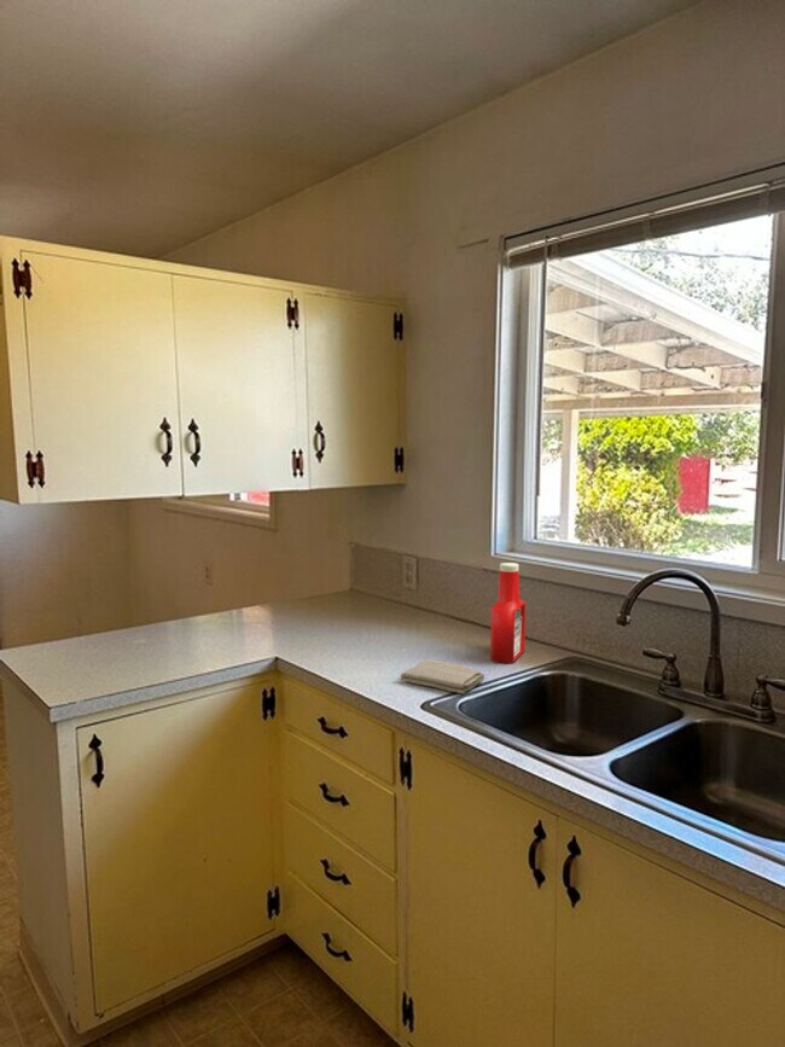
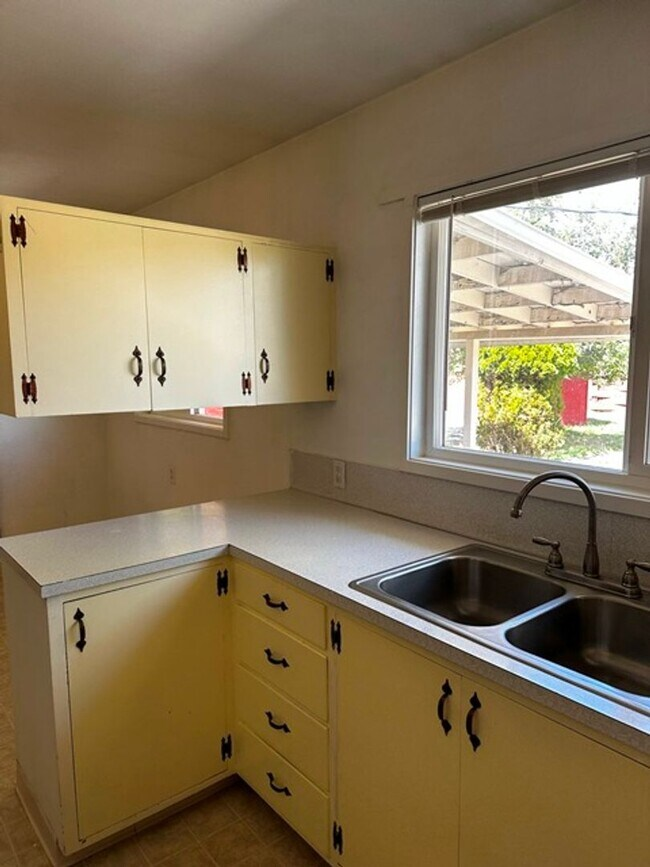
- washcloth (442, 675)
- soap bottle (508, 610)
